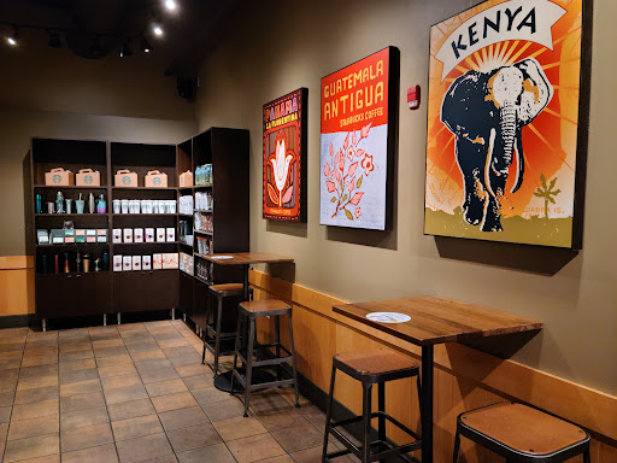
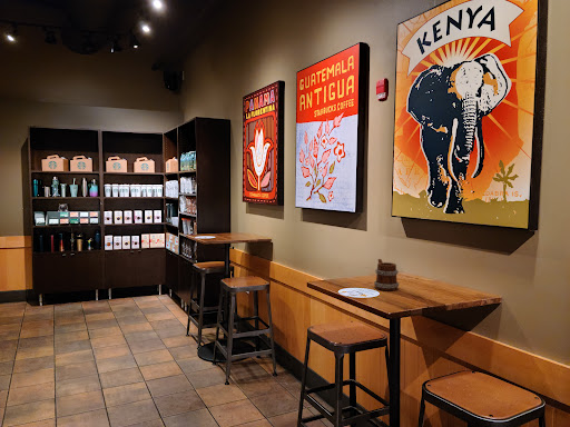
+ mug (384, 274)
